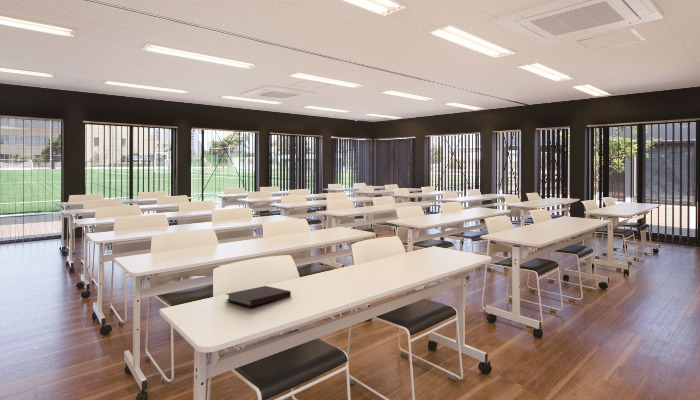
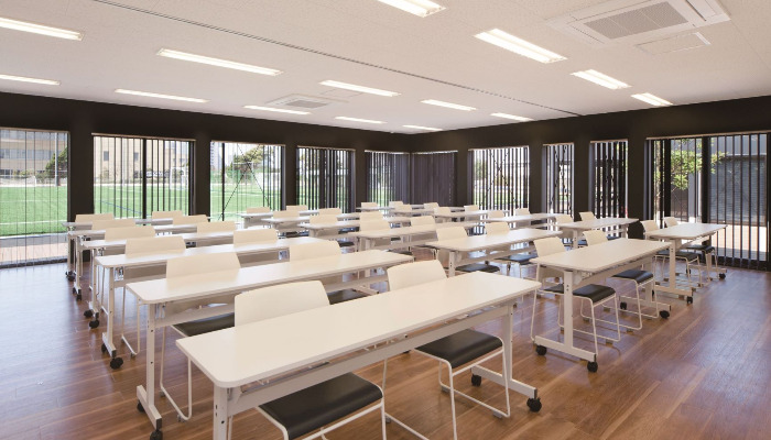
- notebook (258, 295)
